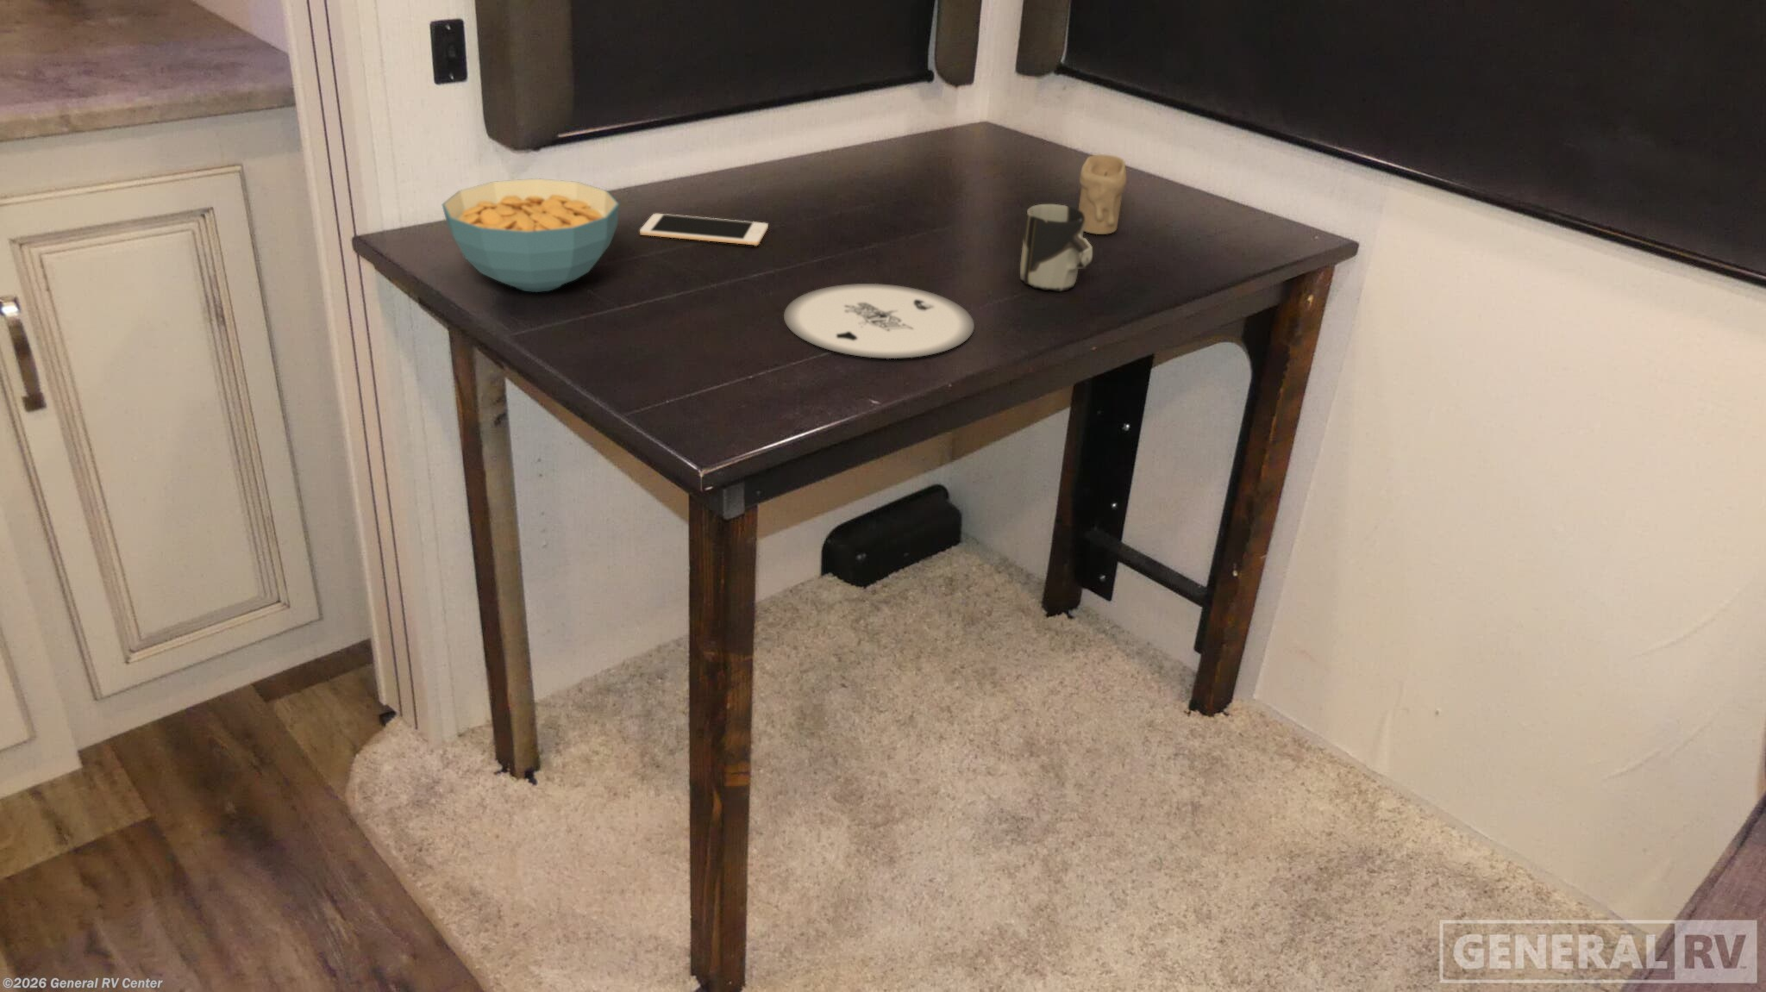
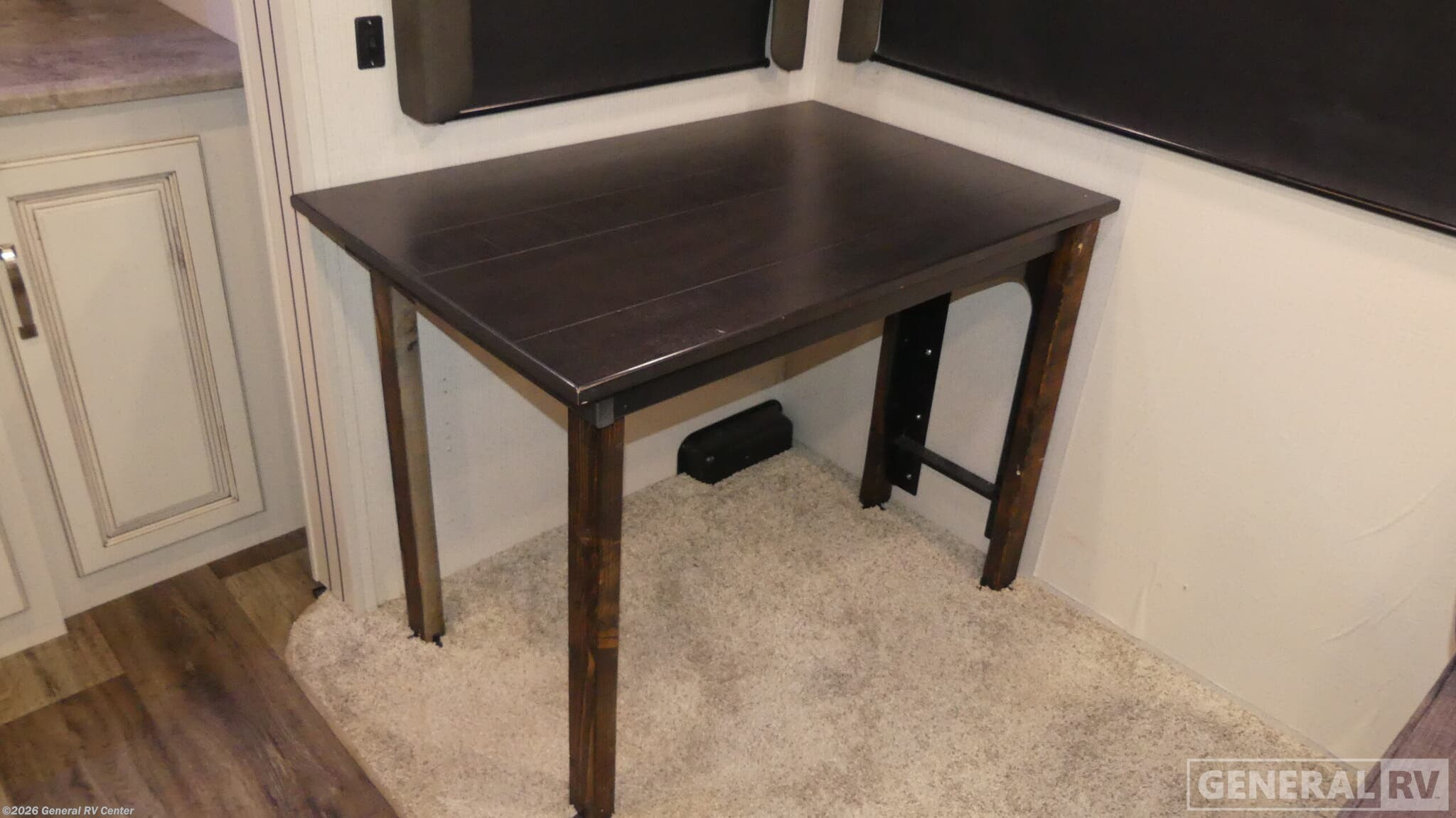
- cell phone (705, 228)
- cereal bowl (535, 244)
- cup (1059, 251)
- candle (1101, 195)
- plate (878, 317)
